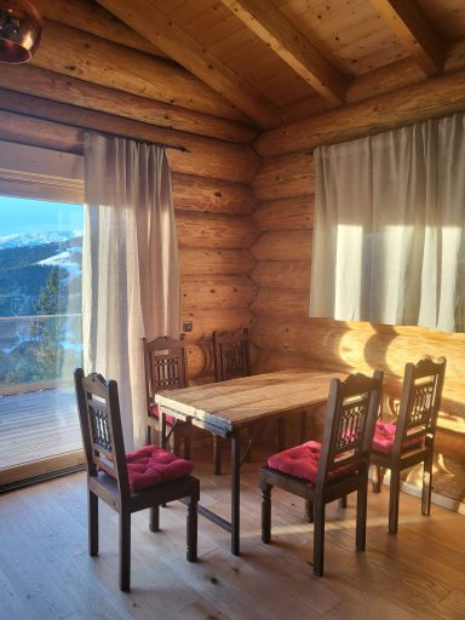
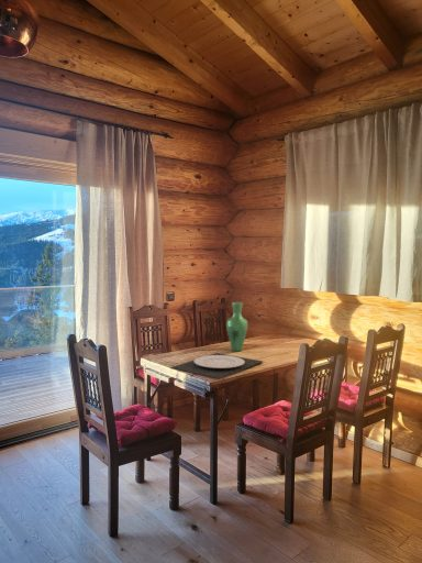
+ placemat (218, 363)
+ vase (236, 325)
